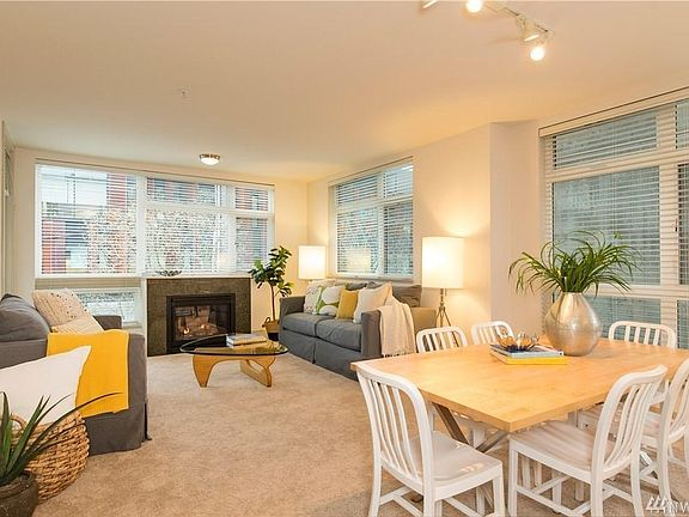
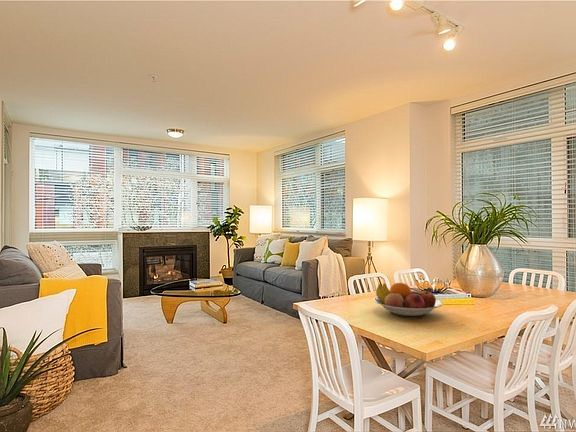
+ fruit bowl (407, 298)
